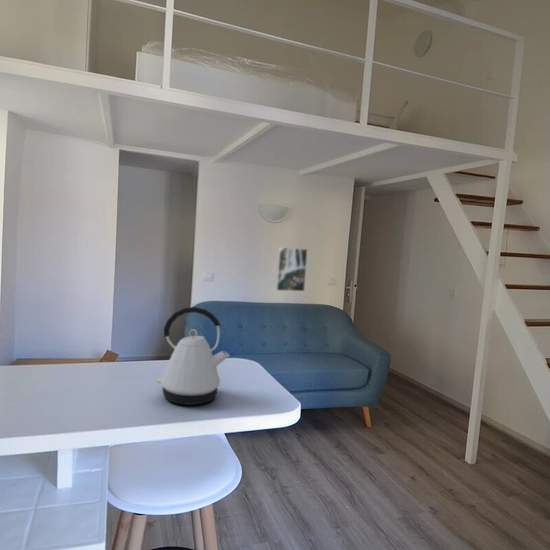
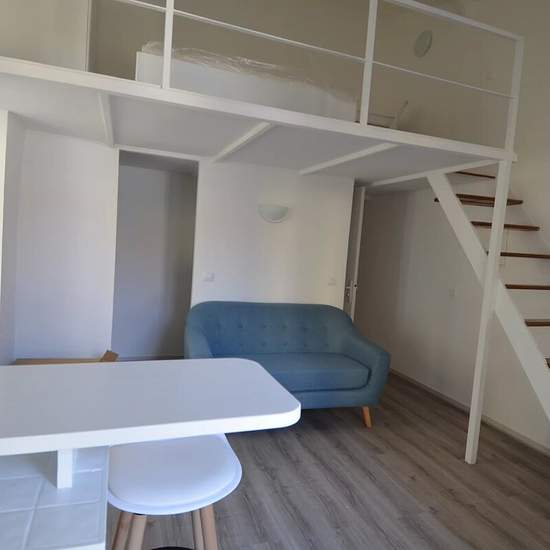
- kettle (194, 352)
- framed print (291, 269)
